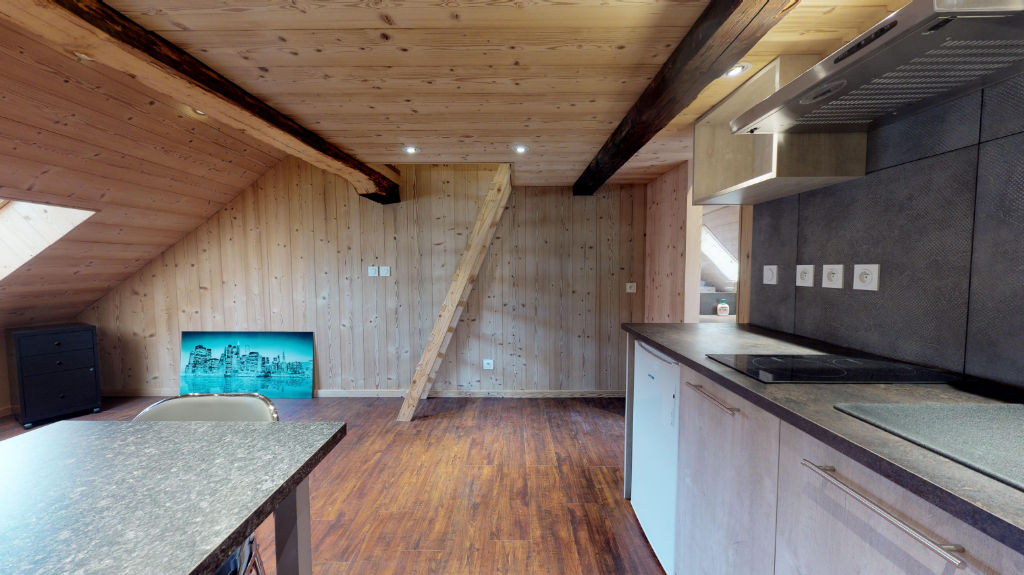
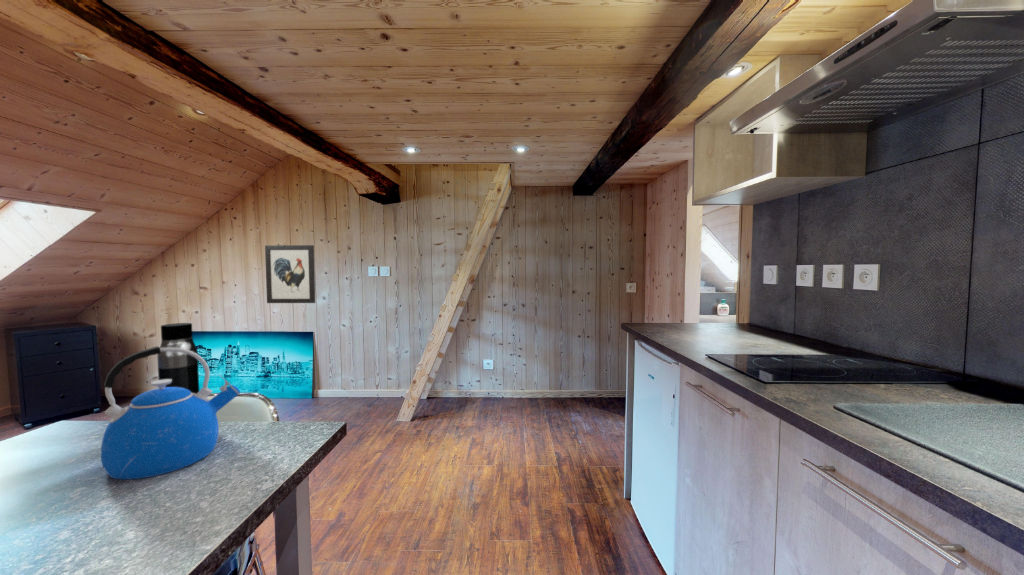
+ water bottle (179, 376)
+ kettle (176, 400)
+ wall art (290, 274)
